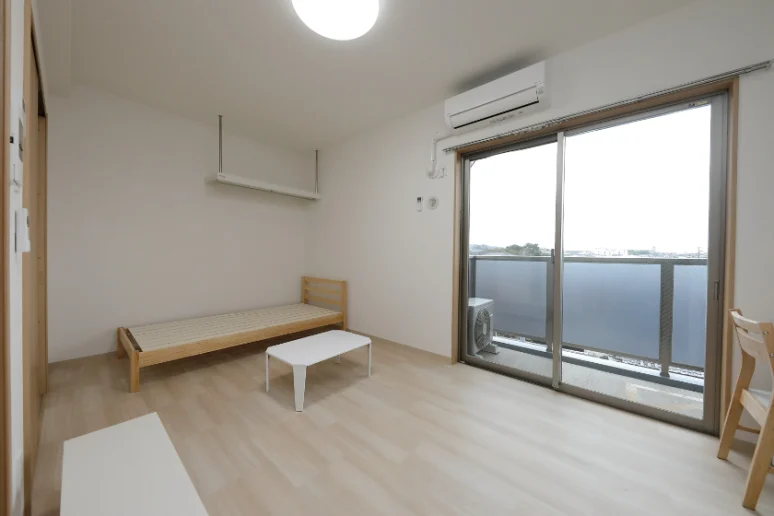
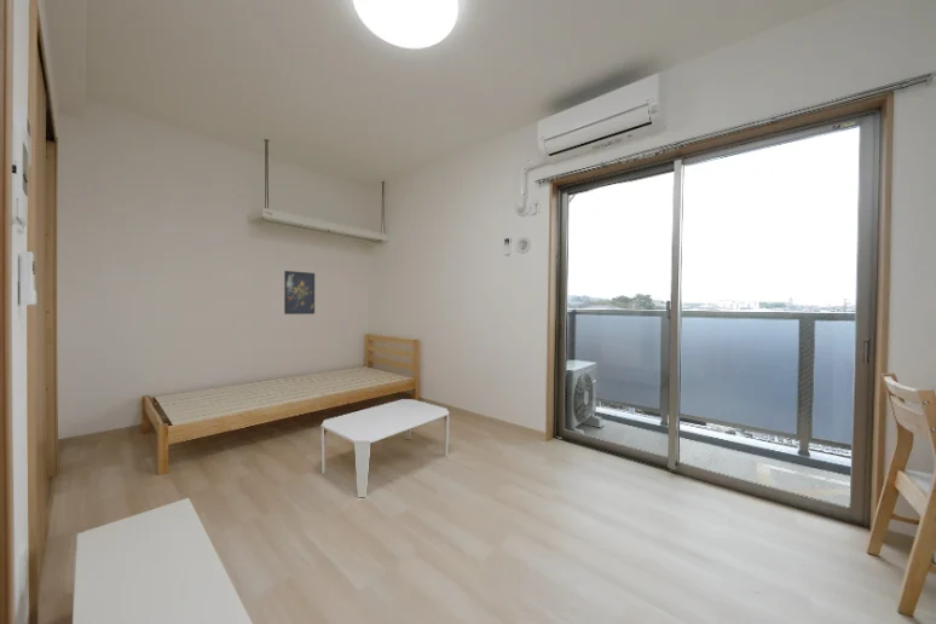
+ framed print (300, 293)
